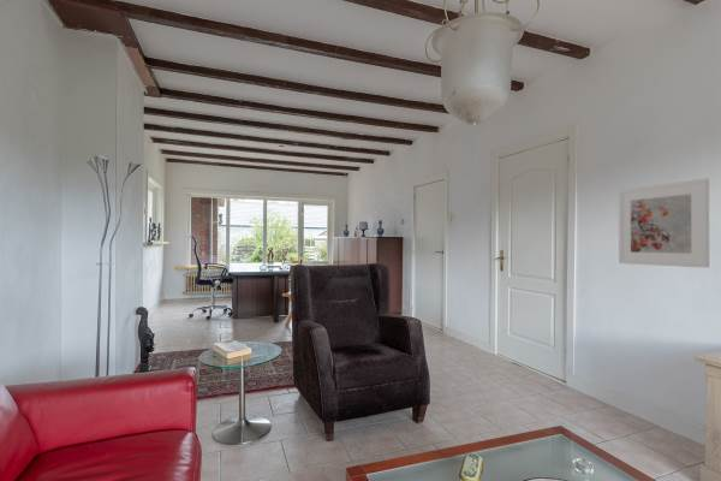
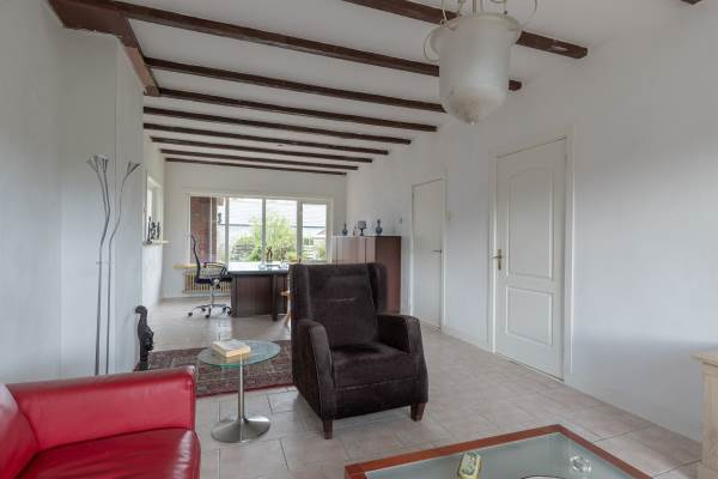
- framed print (659, 225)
